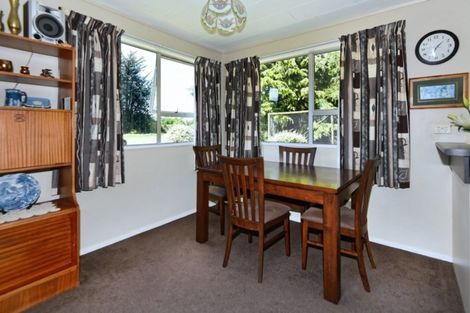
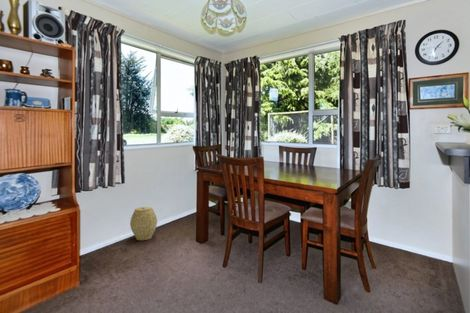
+ woven basket (143, 222)
